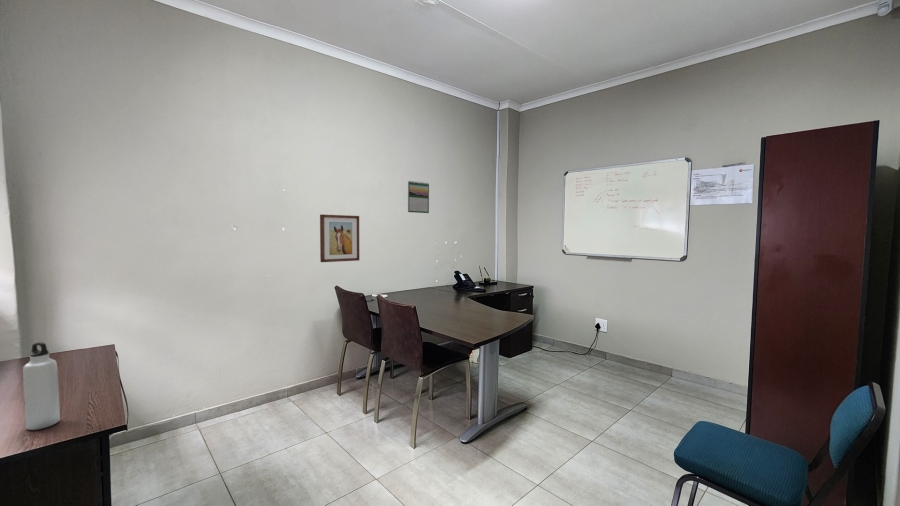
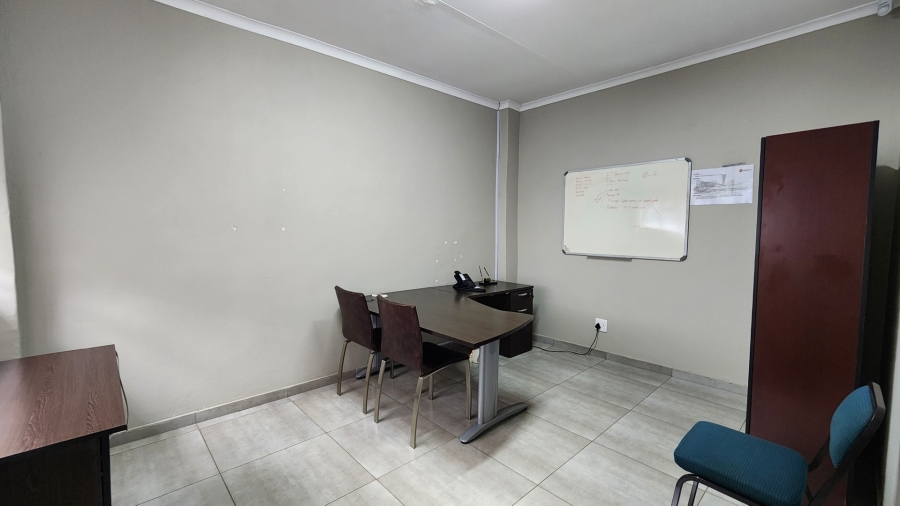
- calendar (418, 197)
- water bottle (41, 383)
- wall art (340, 238)
